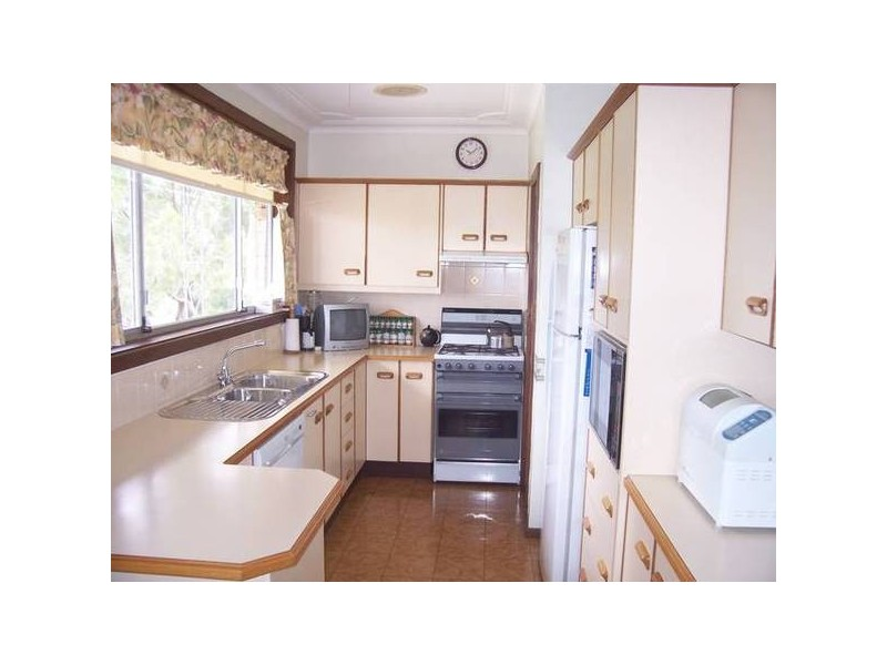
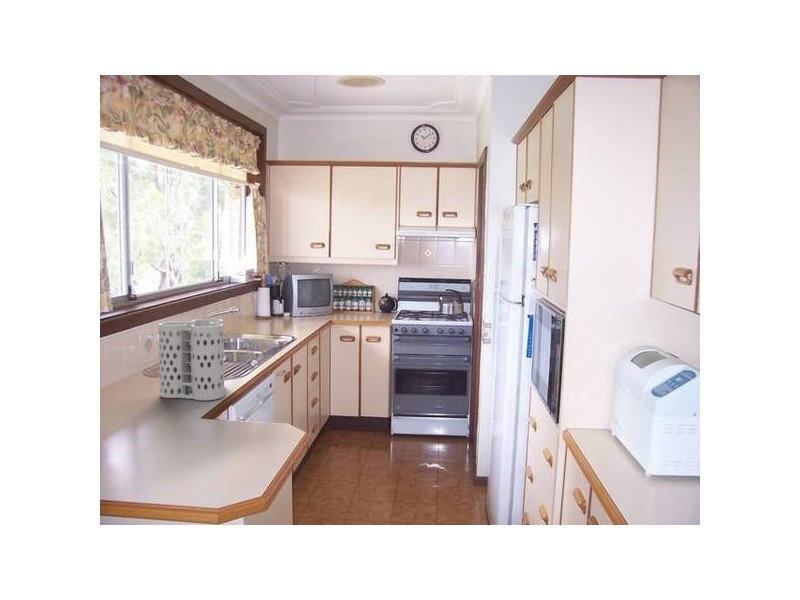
+ utensil holder (199, 358)
